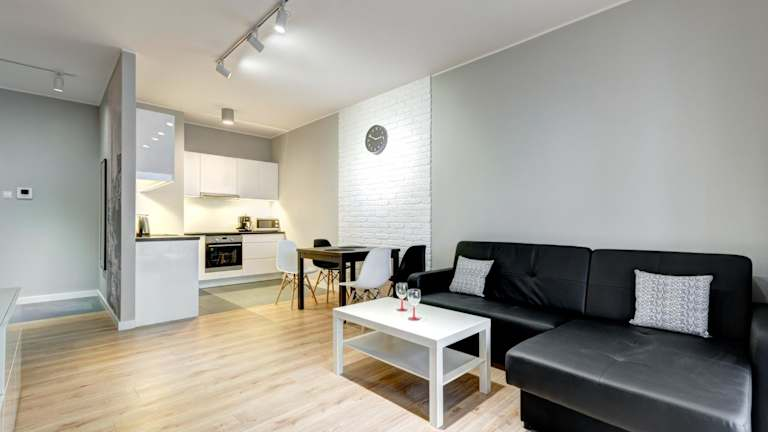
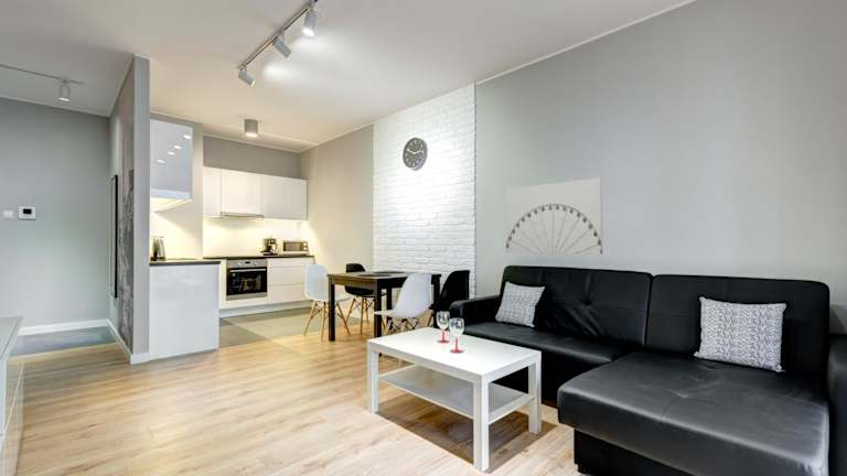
+ wall art (549, 218)
